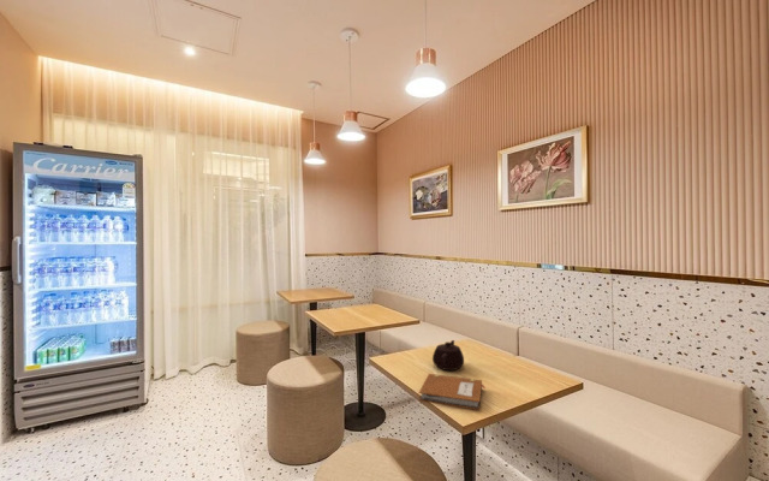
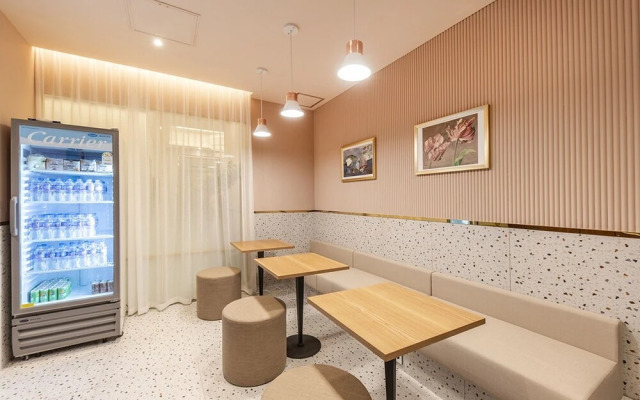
- teapot (448, 354)
- notebook (453, 388)
